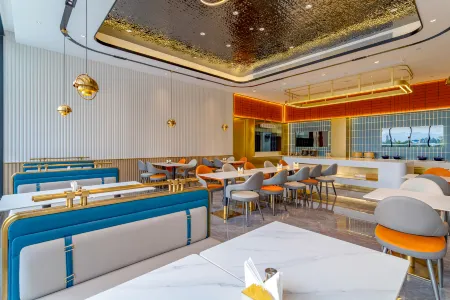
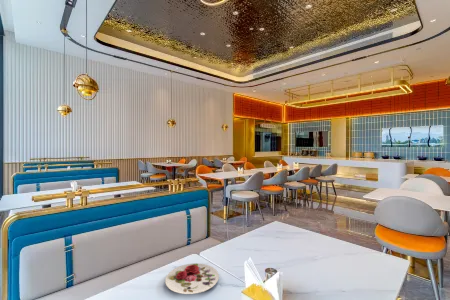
+ plate (192, 276)
